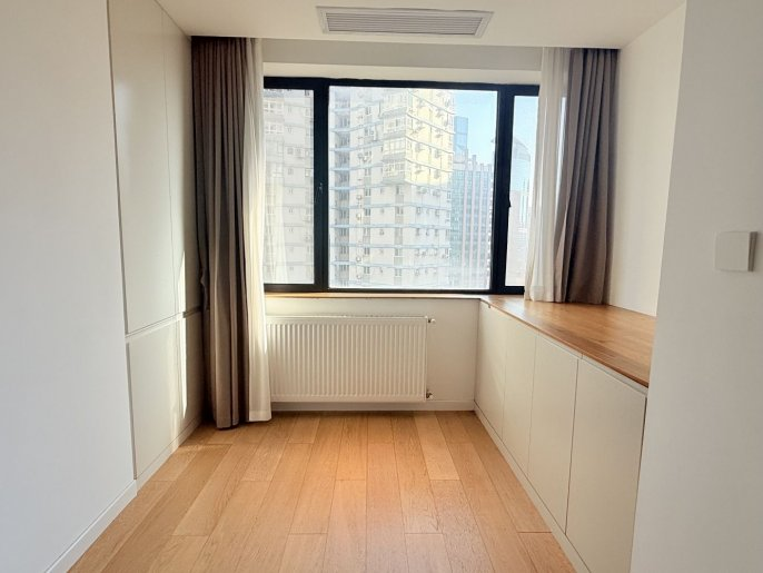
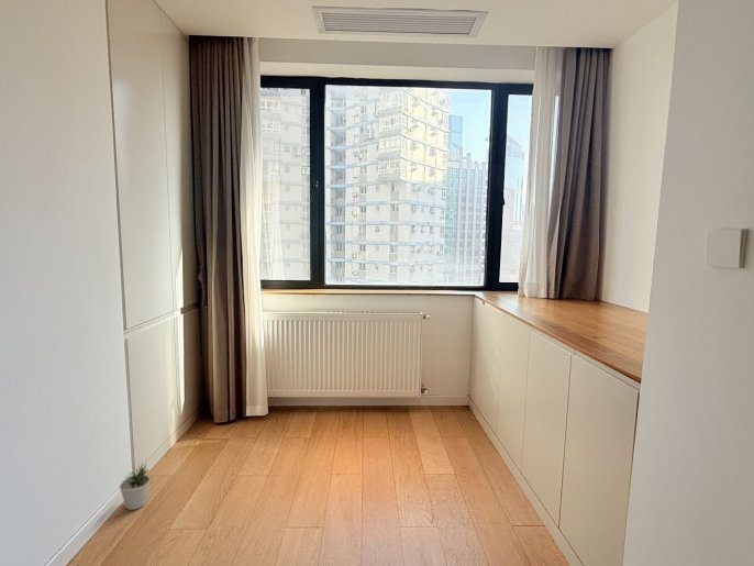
+ potted plant (136, 485)
